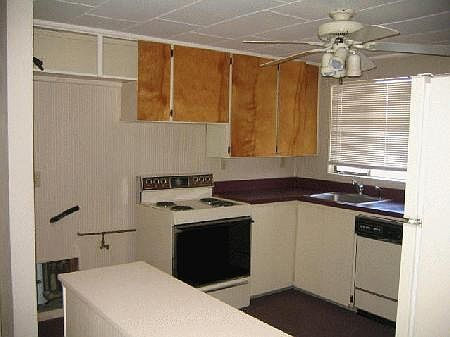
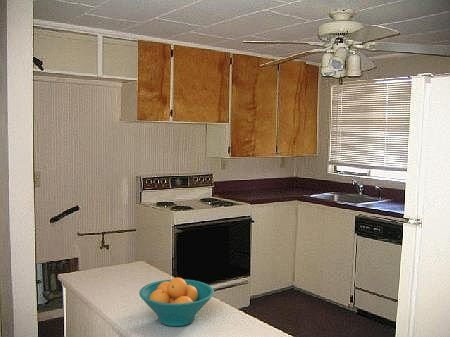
+ fruit bowl (176, 298)
